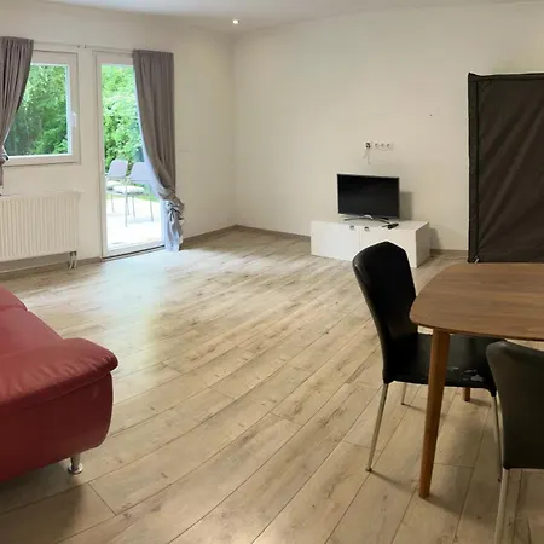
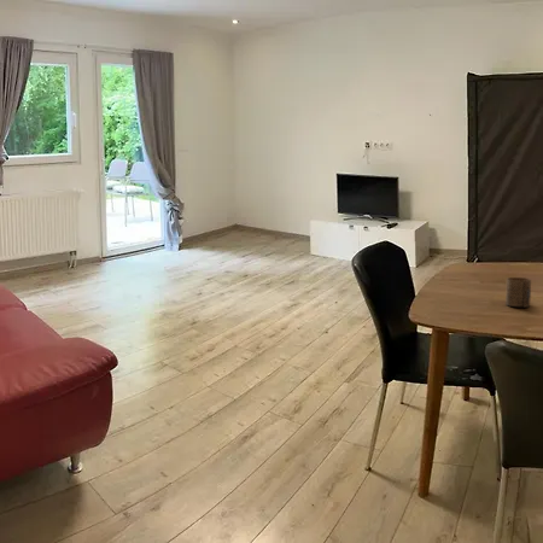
+ cup (518, 292)
